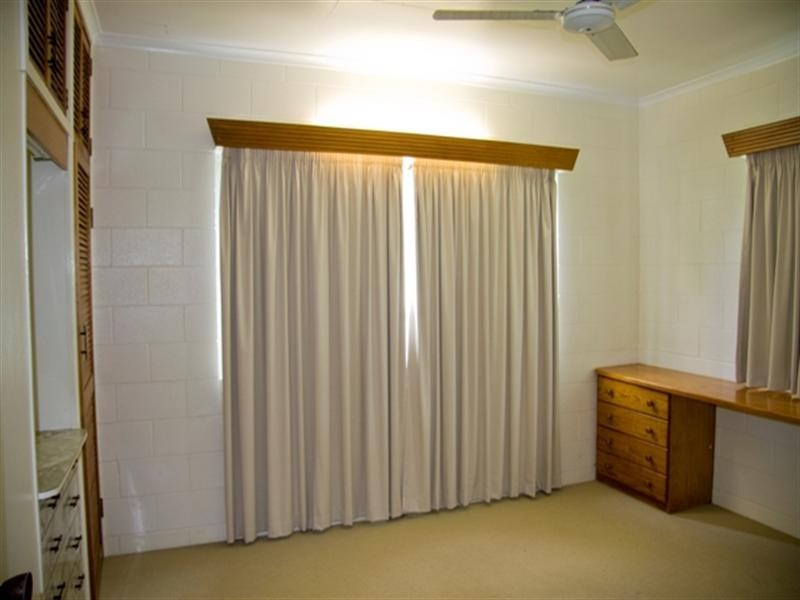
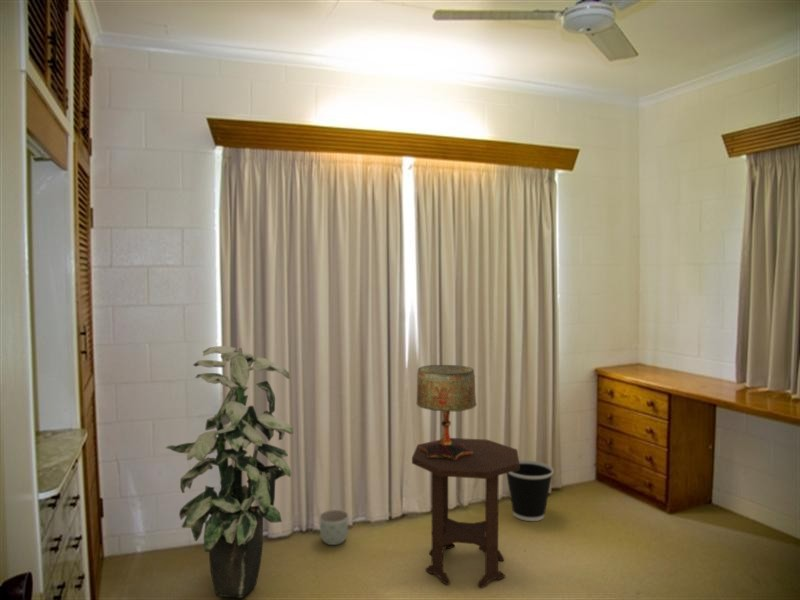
+ side table (464, 522)
+ table lamp (446, 410)
+ indoor plant (232, 465)
+ wastebasket (528, 491)
+ planter (334, 528)
